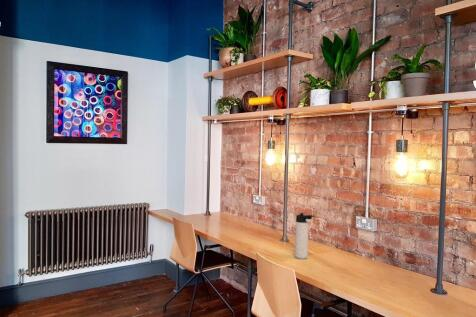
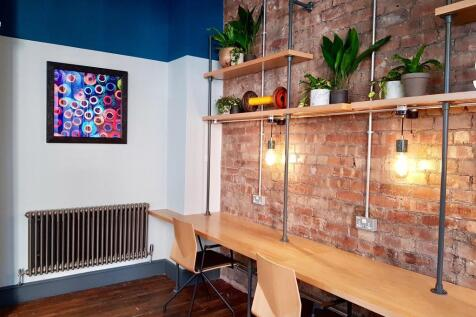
- thermos bottle (304, 235)
